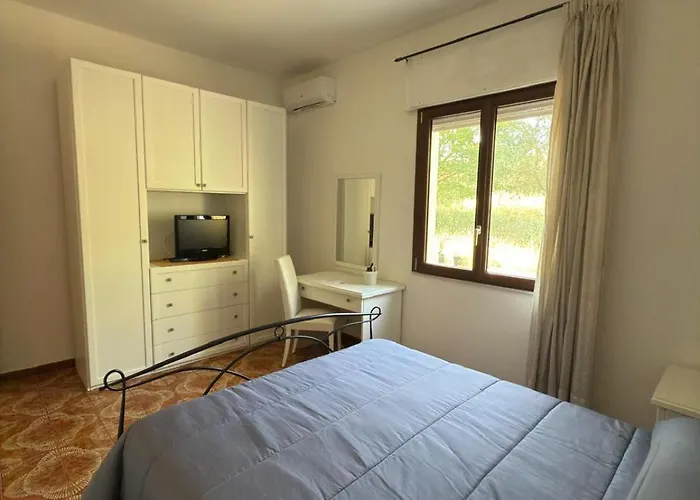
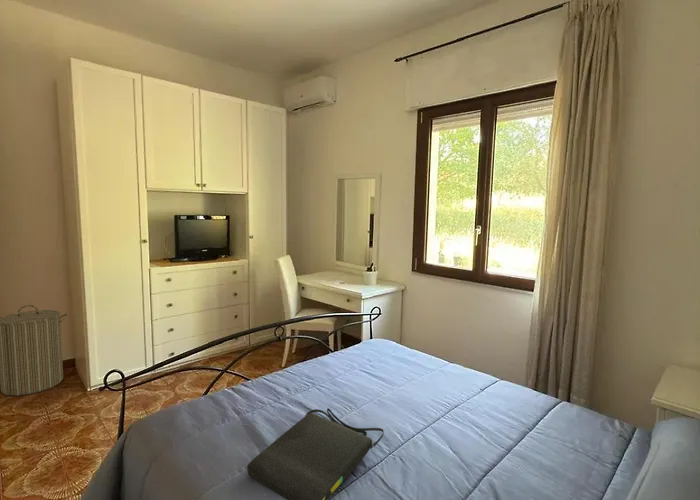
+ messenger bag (318, 449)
+ laundry hamper (31, 345)
